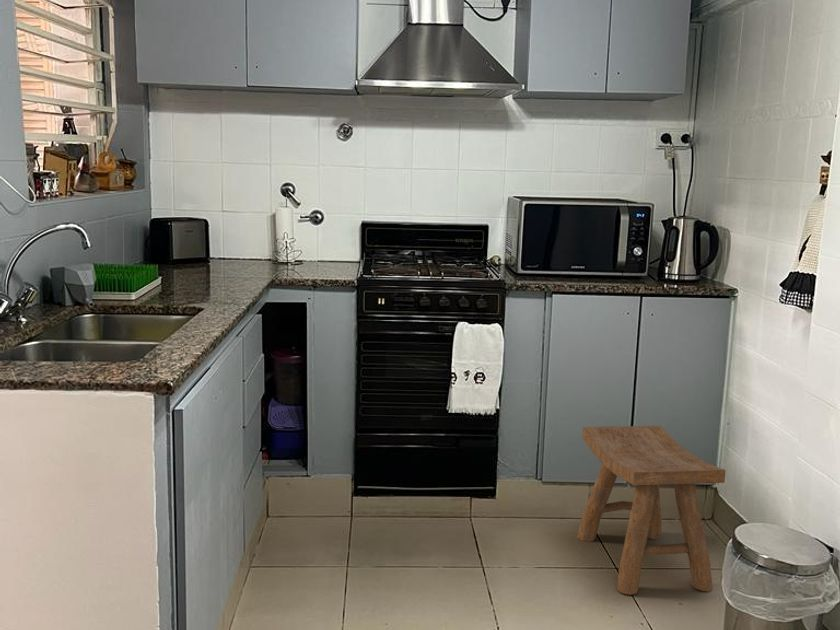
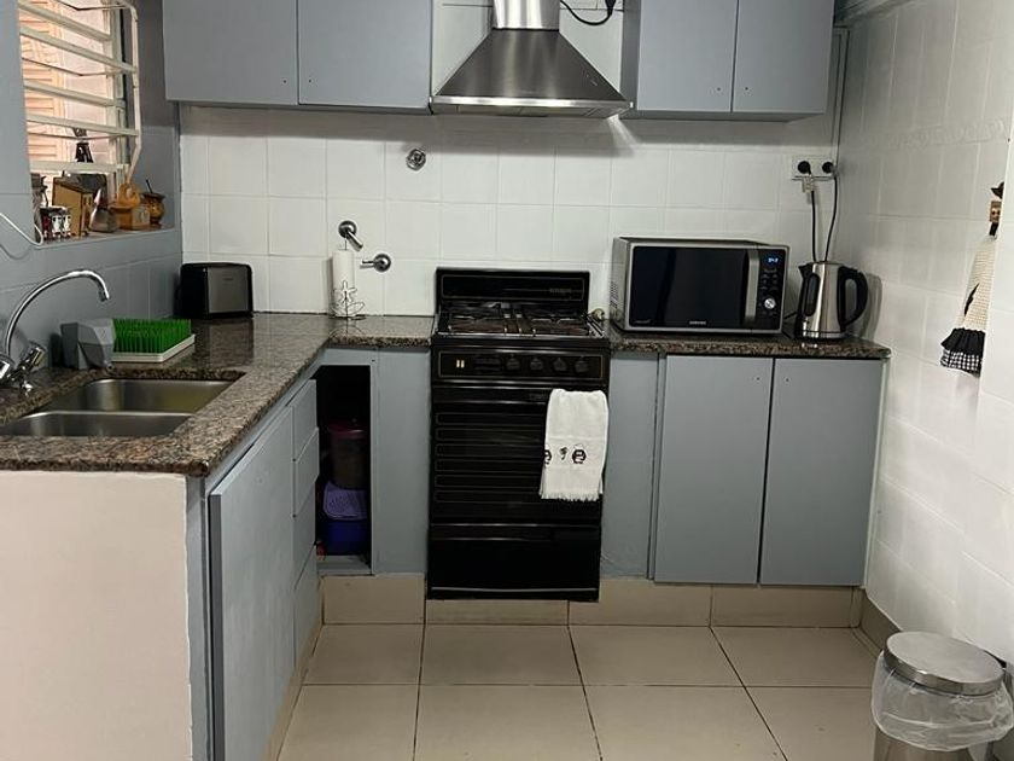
- stool (644, 504)
